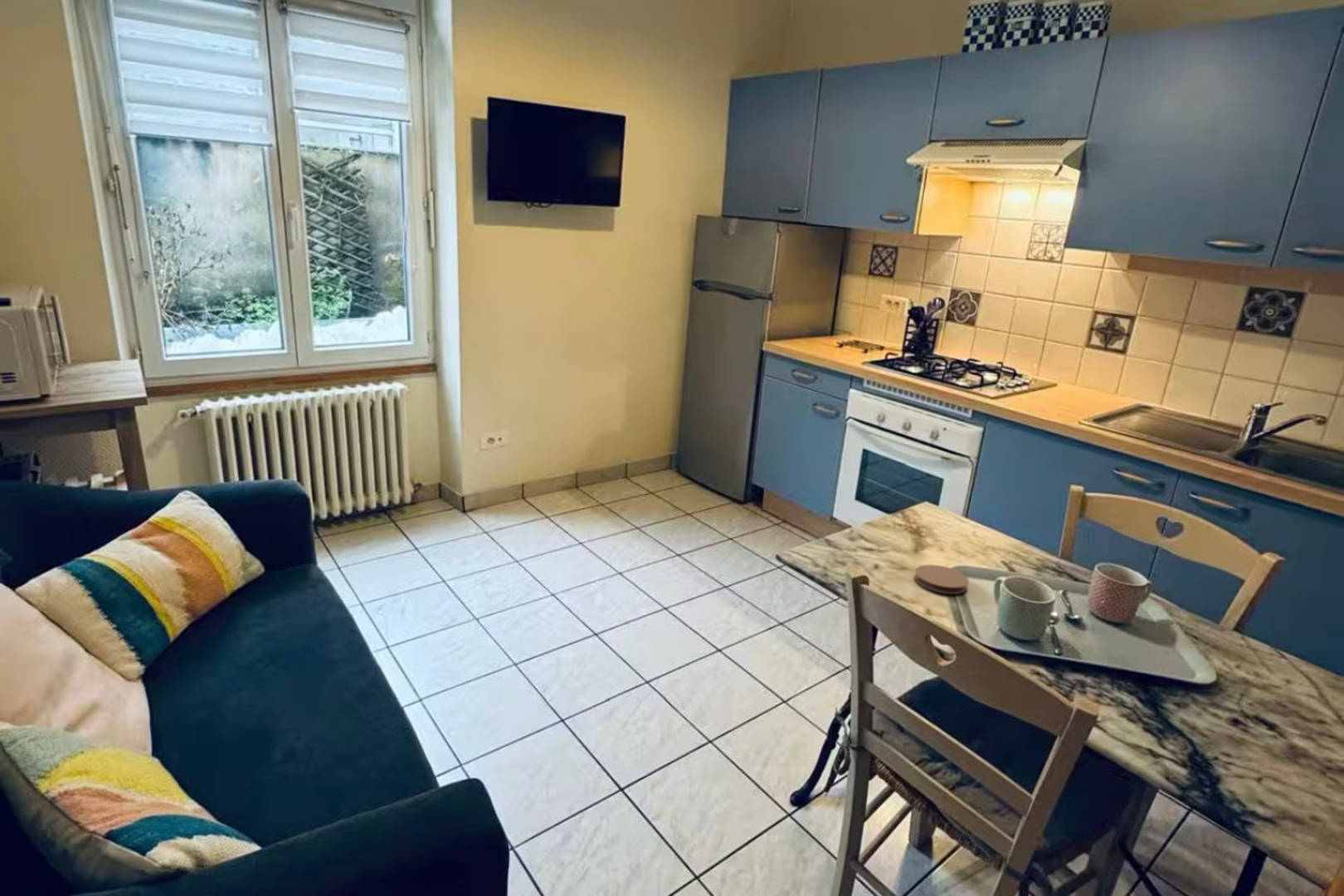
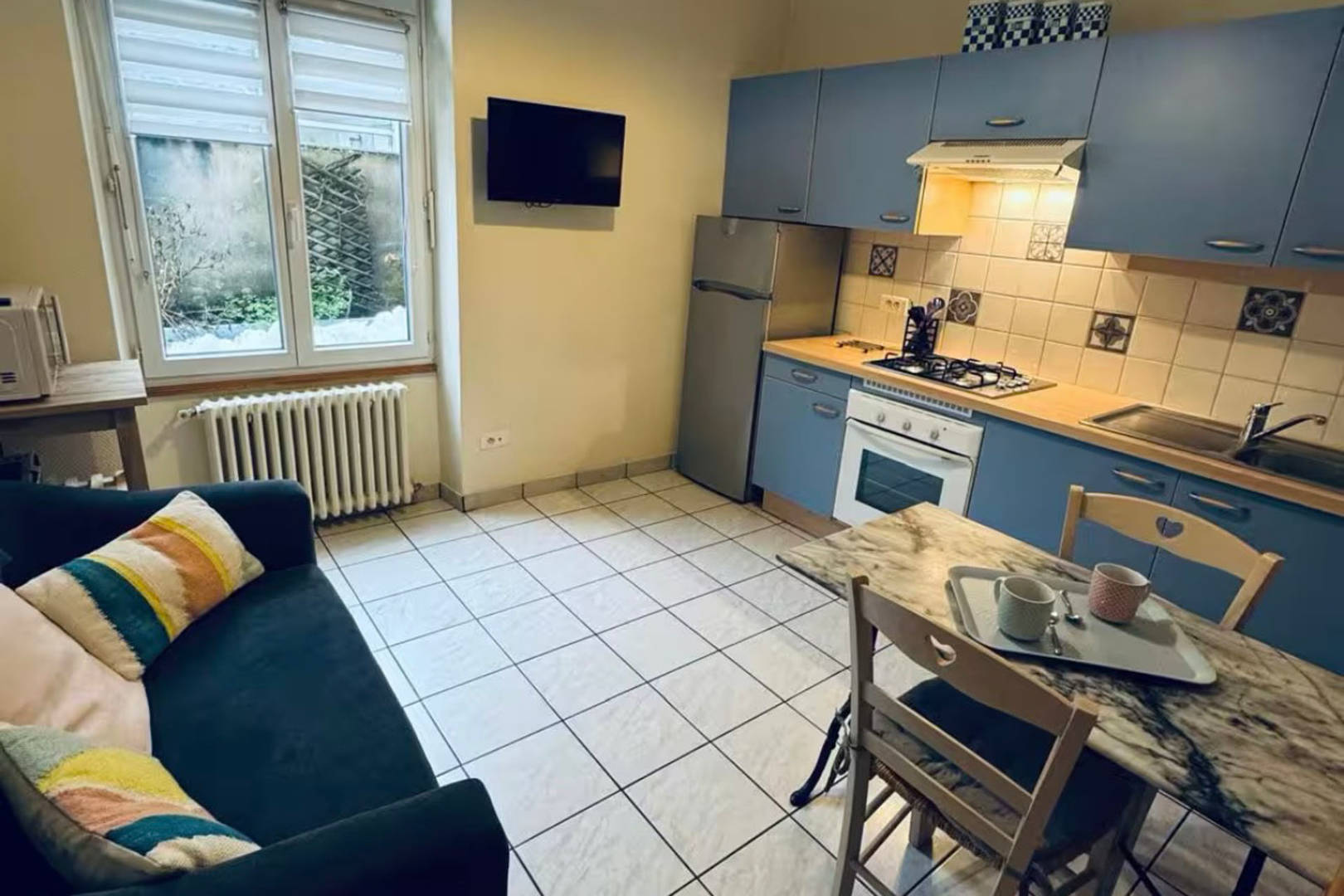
- coaster (941, 578)
